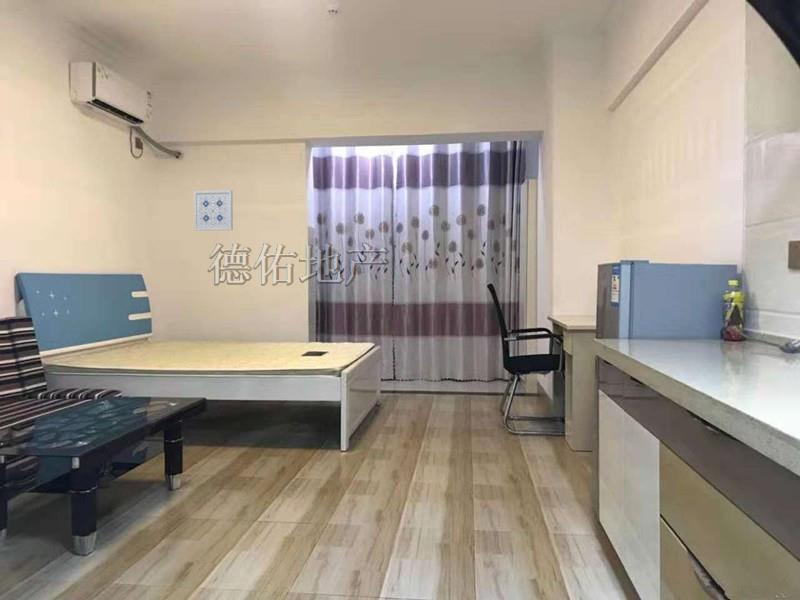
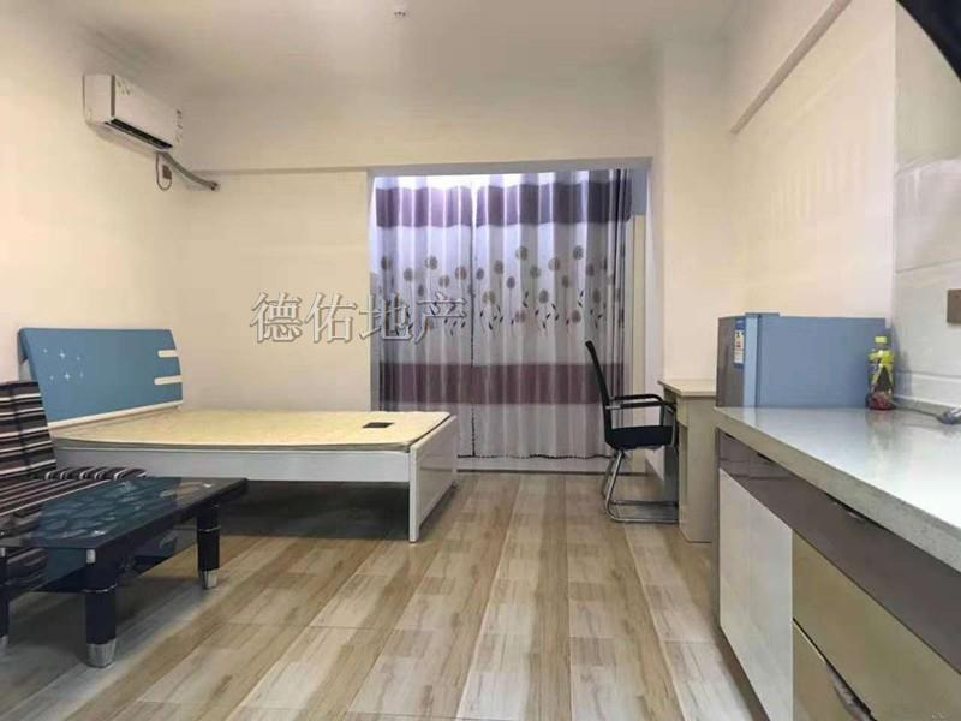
- wall art (213, 210)
